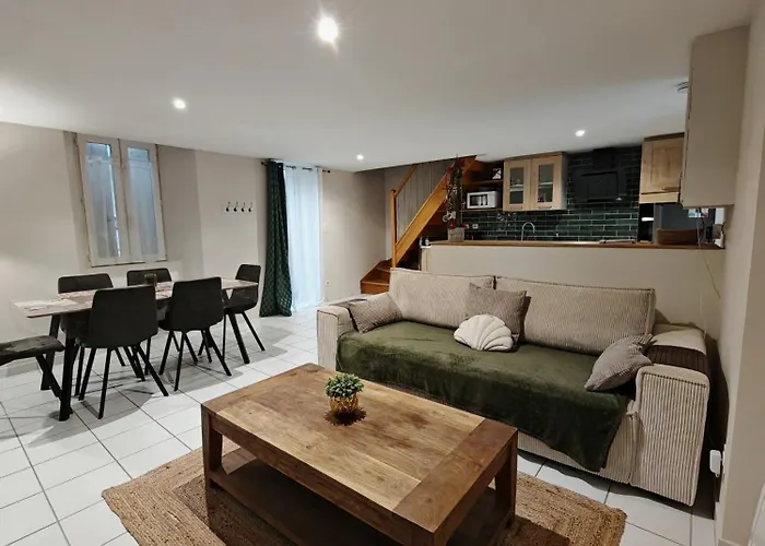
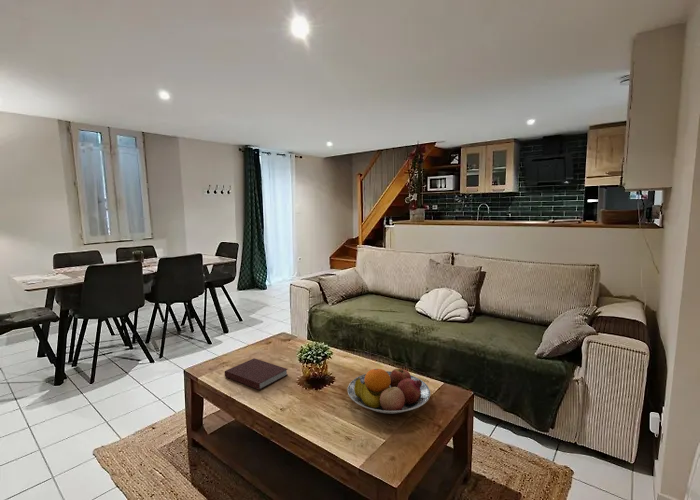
+ fruit bowl (388, 385)
+ notebook (256, 372)
